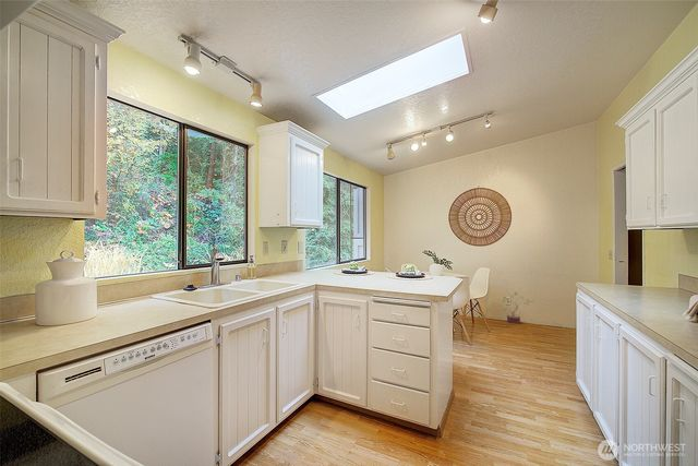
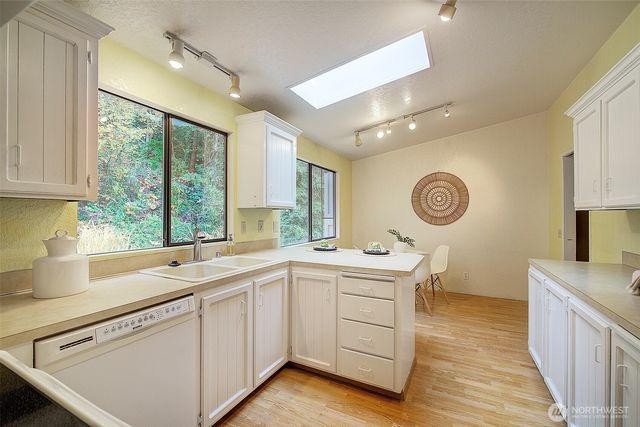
- potted plant (517, 308)
